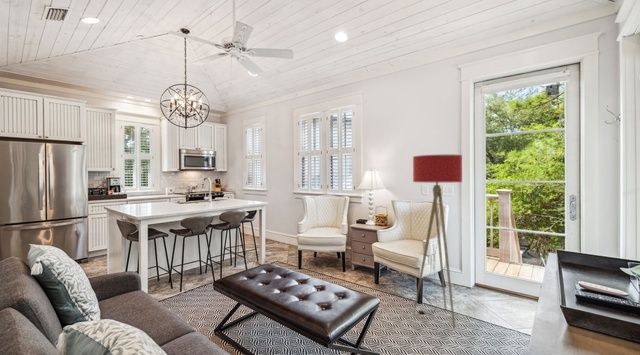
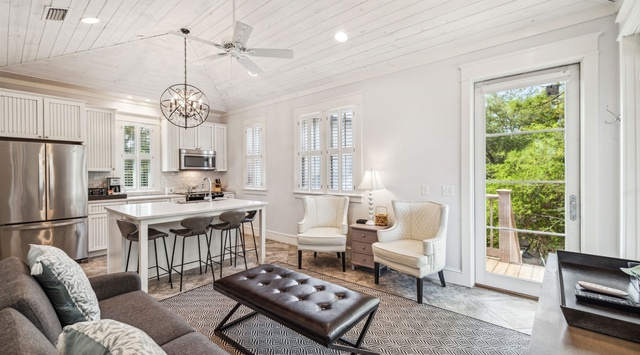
- floor lamp (437, 235)
